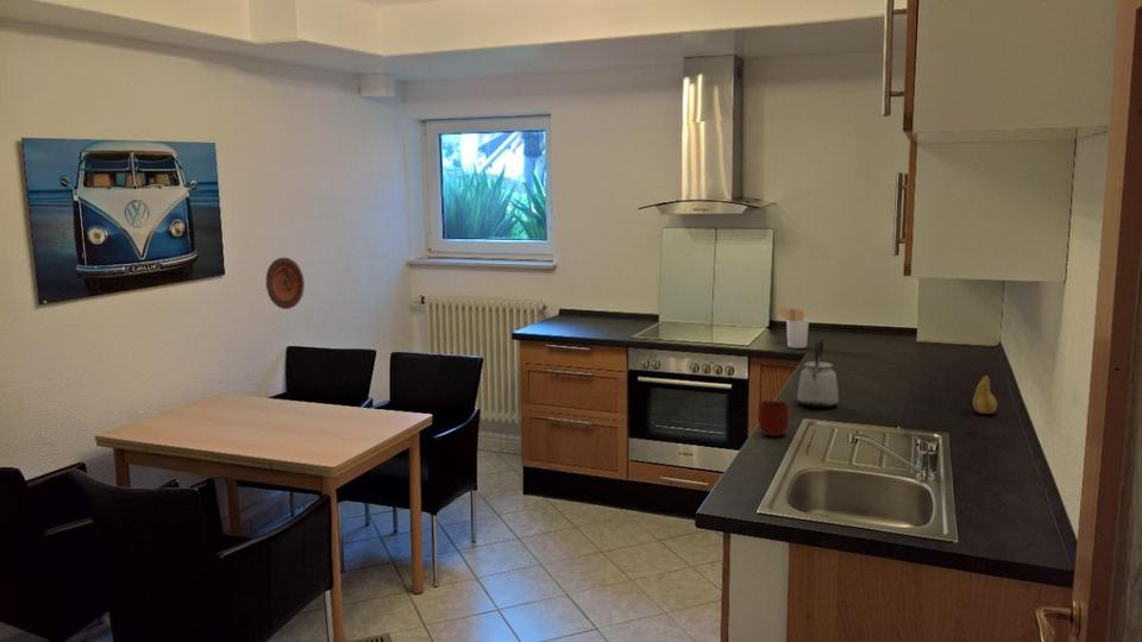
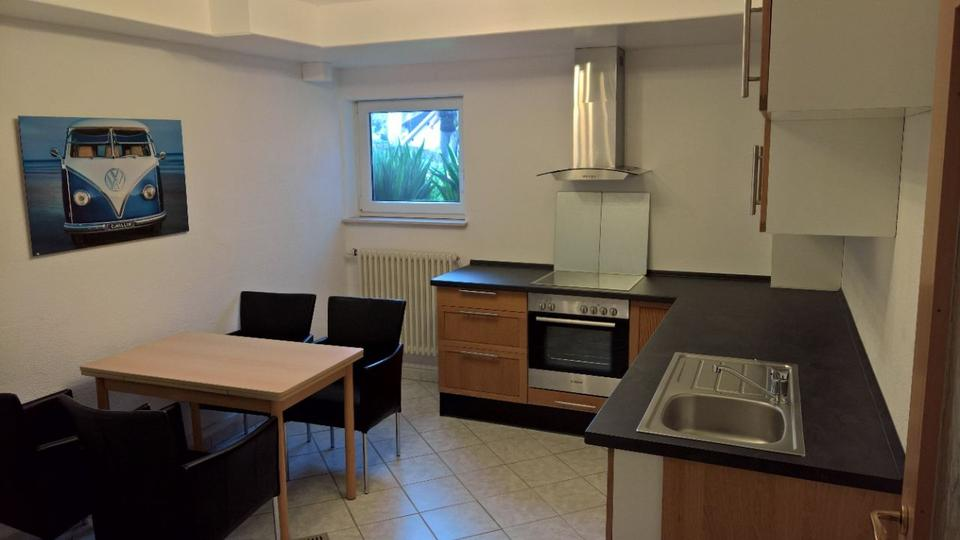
- fruit (985, 394)
- mug (772, 417)
- utensil holder (791, 326)
- kettle (817, 373)
- decorative plate (284, 283)
